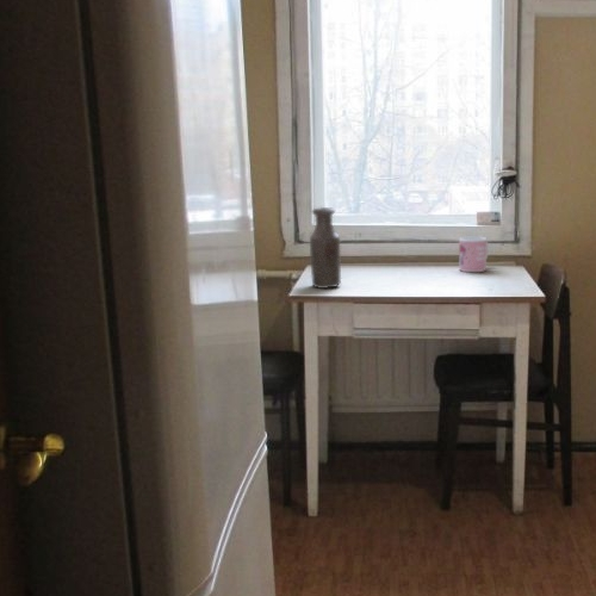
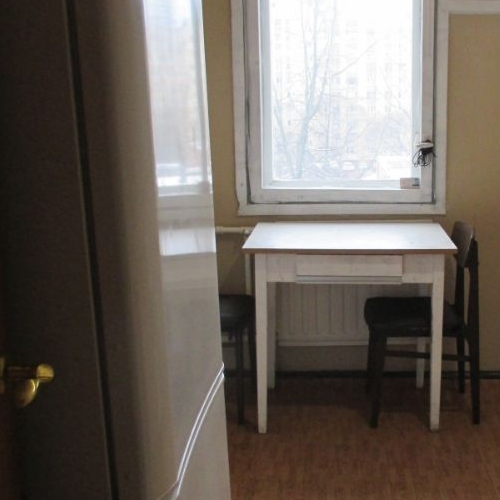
- mug (474, 253)
- bottle (324, 247)
